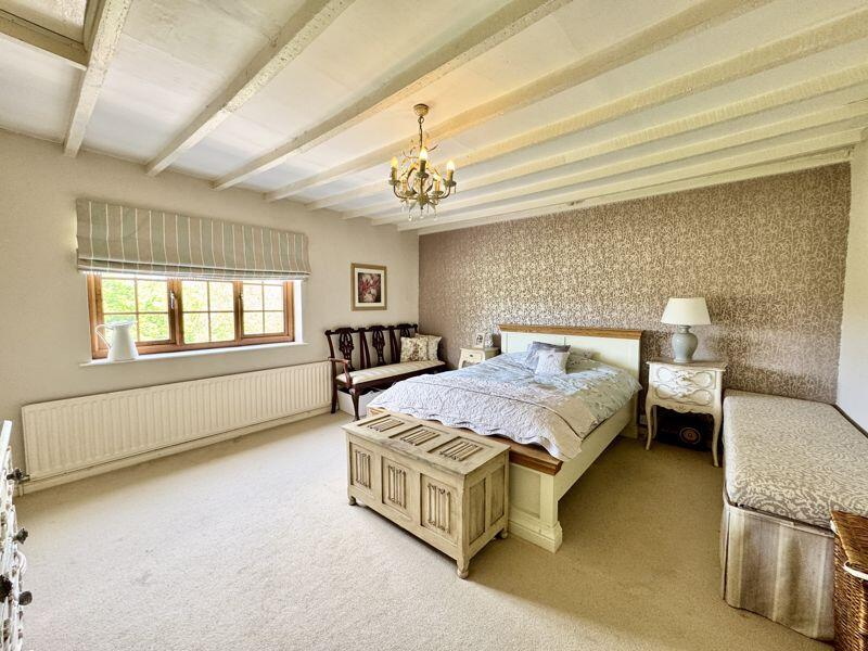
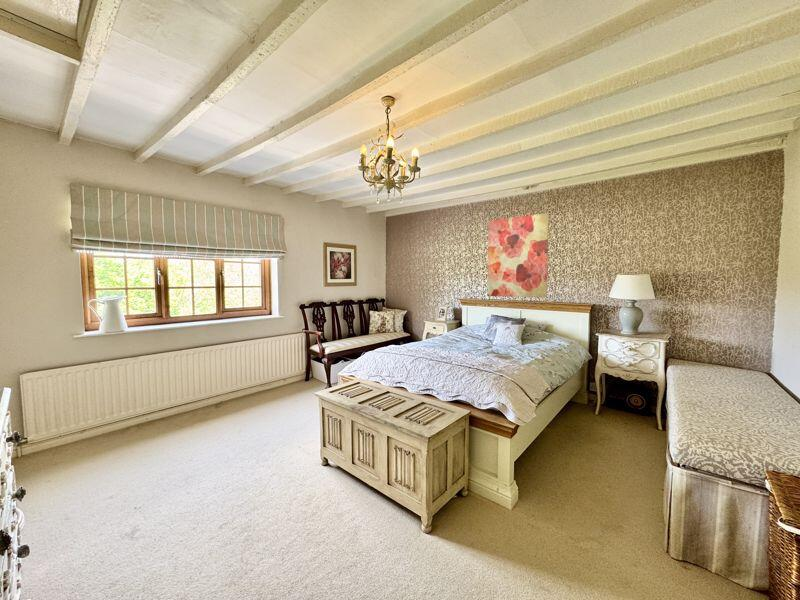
+ wall art (516, 257)
